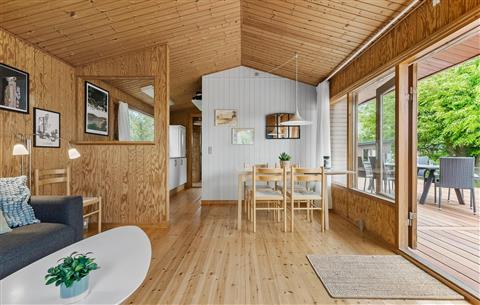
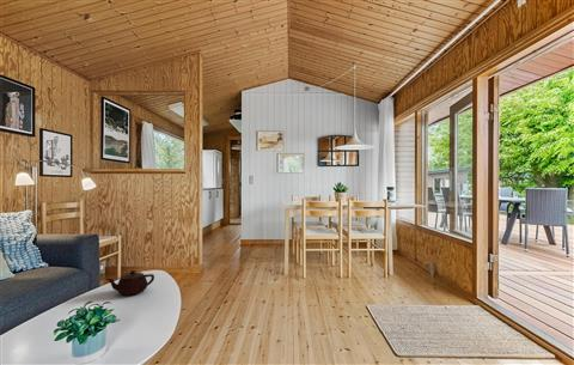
+ teapot (130, 281)
